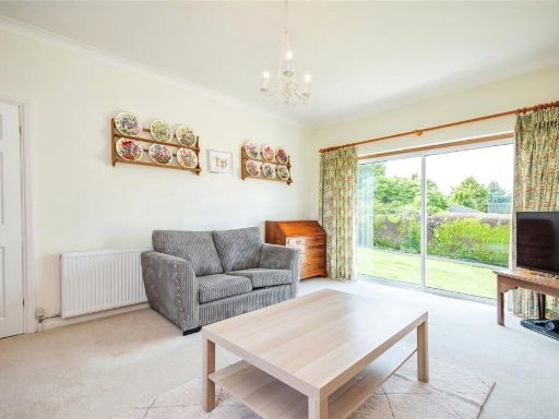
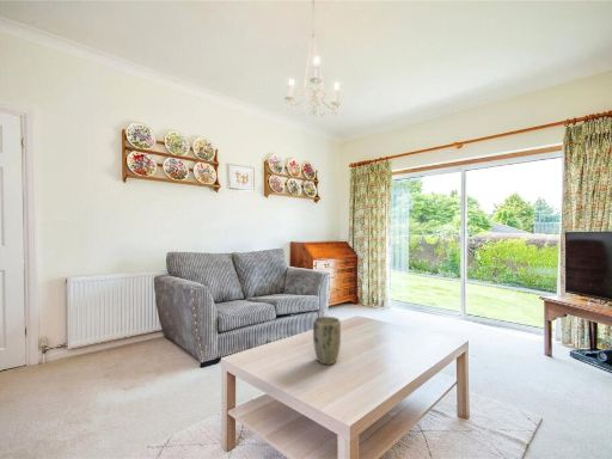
+ plant pot (326, 339)
